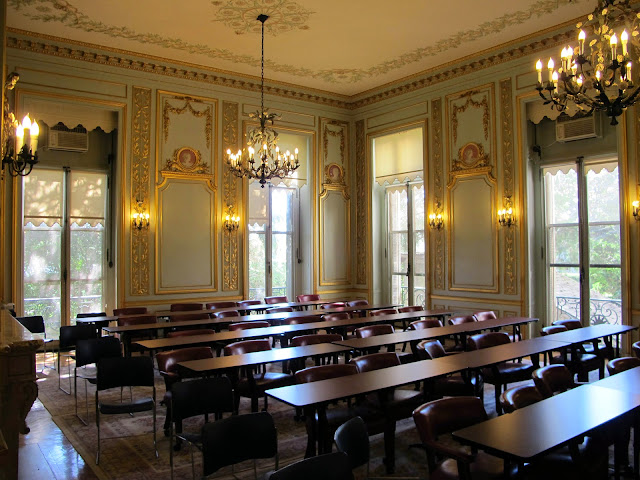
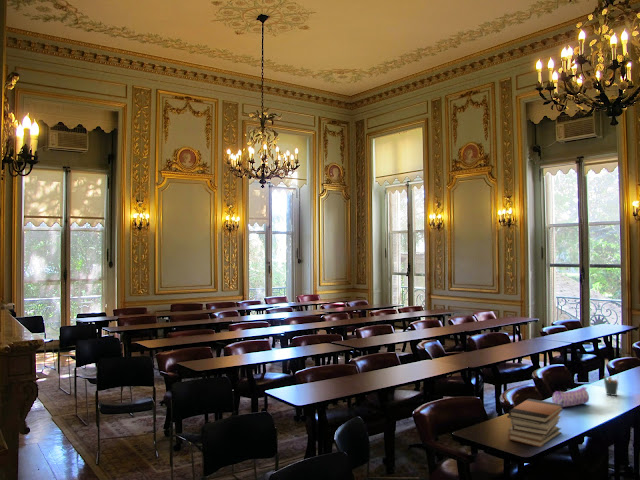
+ pencil case (570, 397)
+ book stack (536, 421)
+ pen holder (611, 384)
